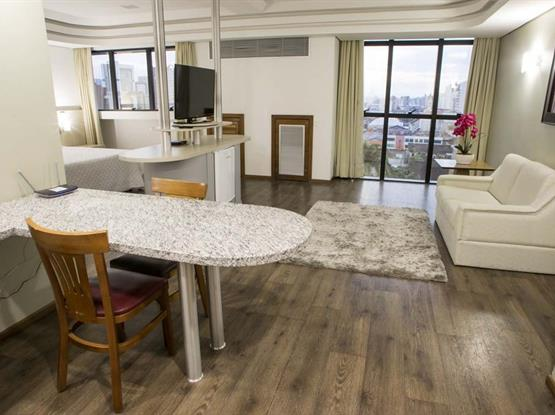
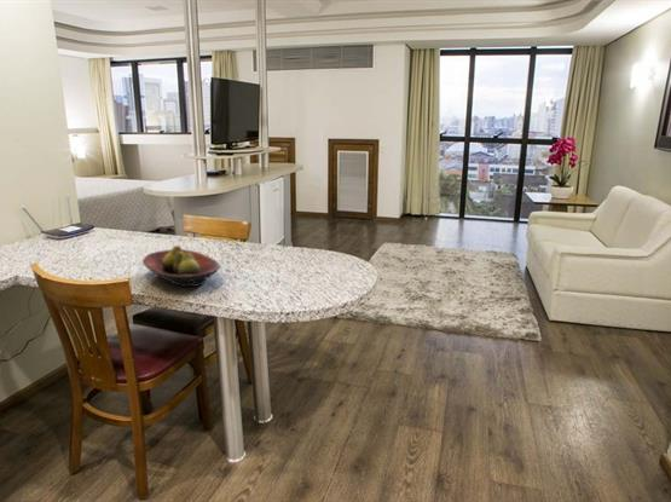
+ fruit bowl (180, 262)
